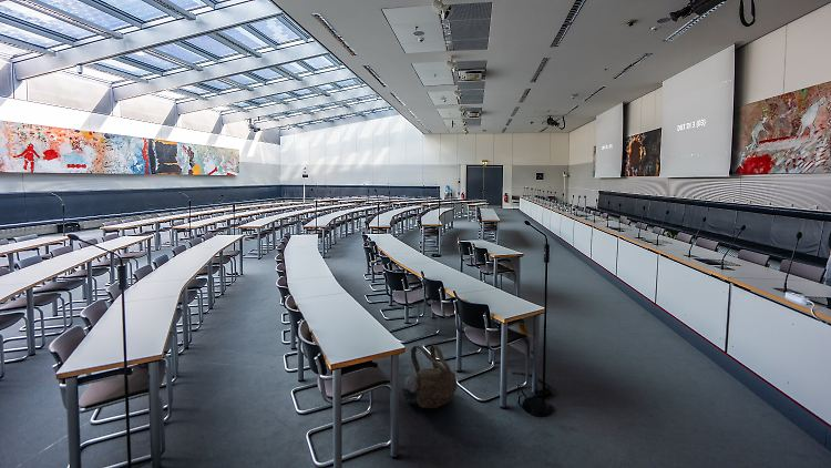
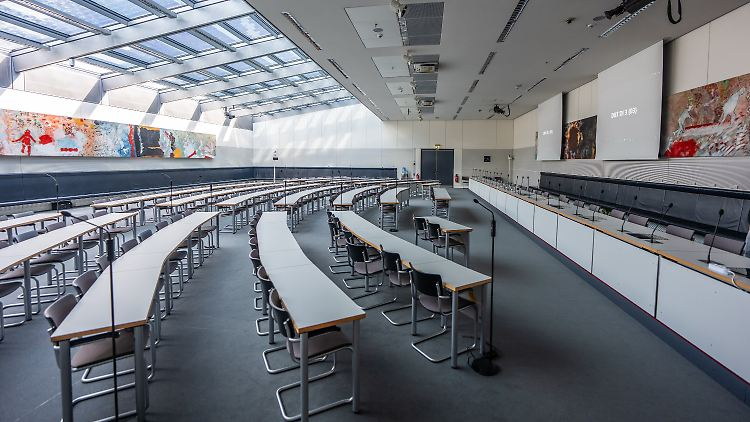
- backpack (434, 379)
